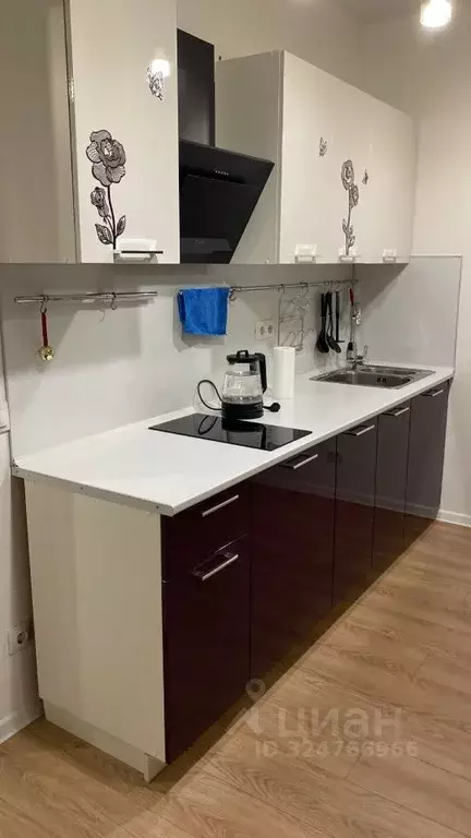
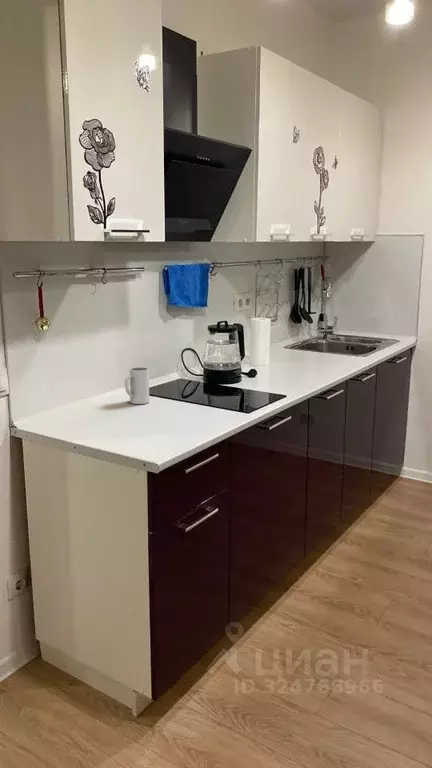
+ mug (136, 386)
